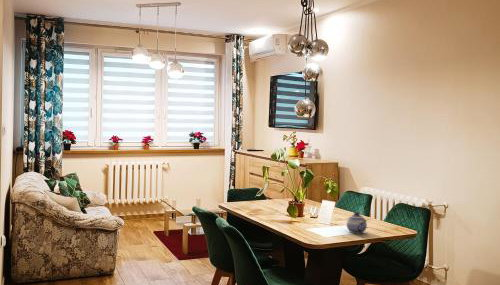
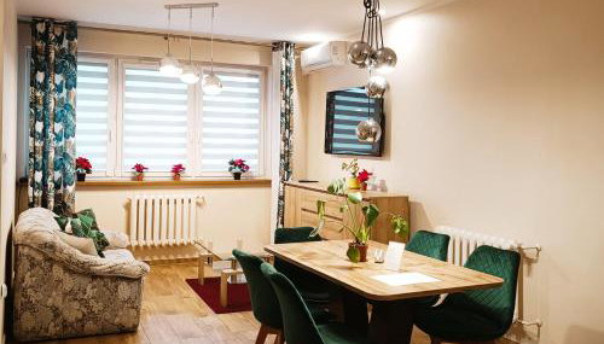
- teapot (356, 222)
